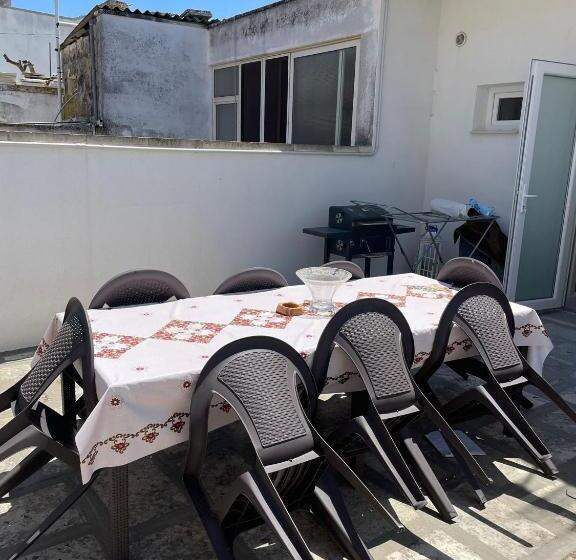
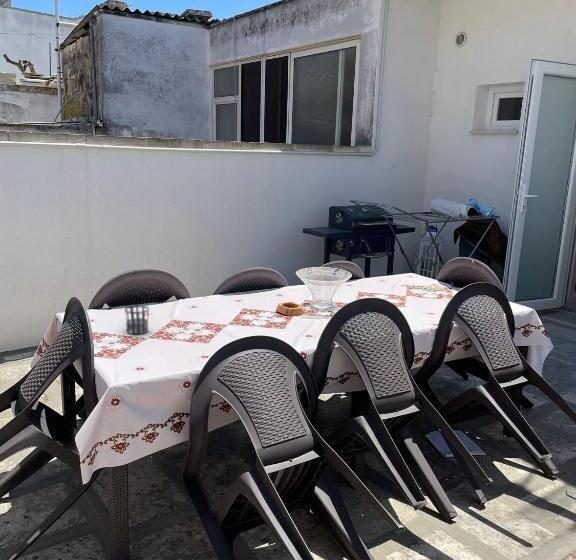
+ cup (137, 319)
